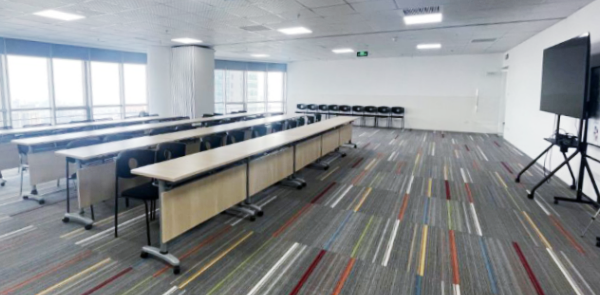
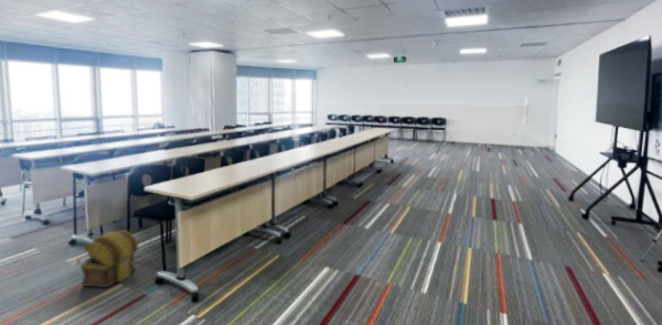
+ treasure chest (100, 254)
